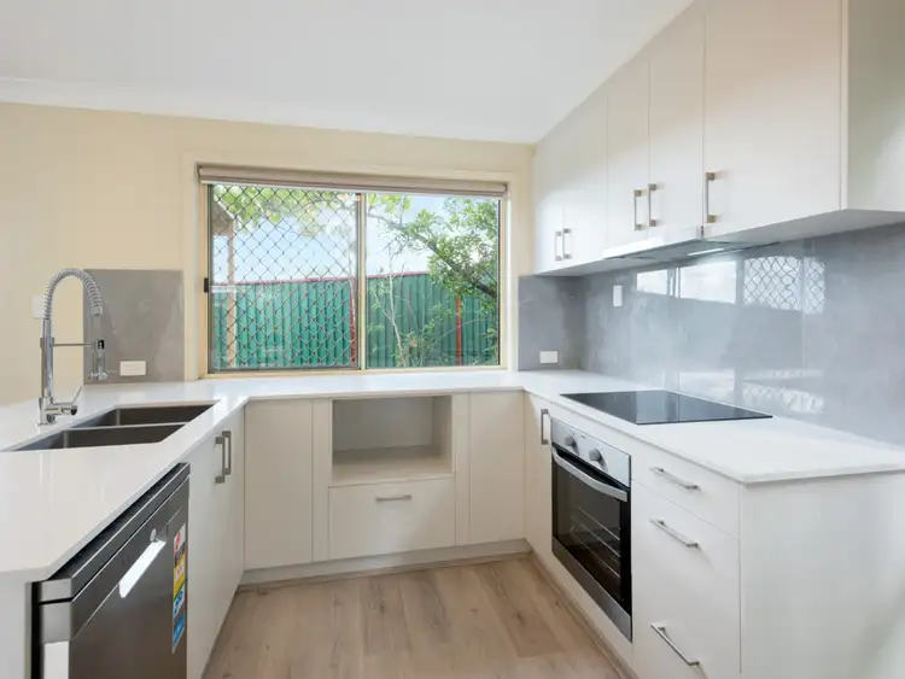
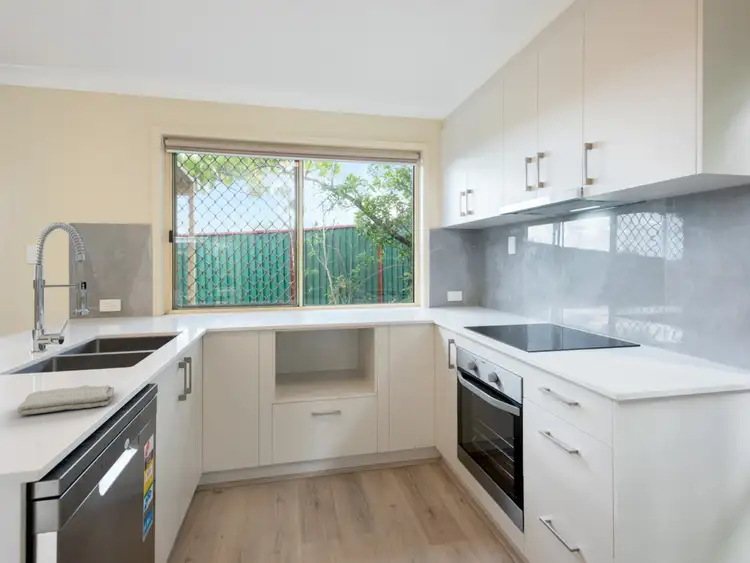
+ washcloth (69, 398)
